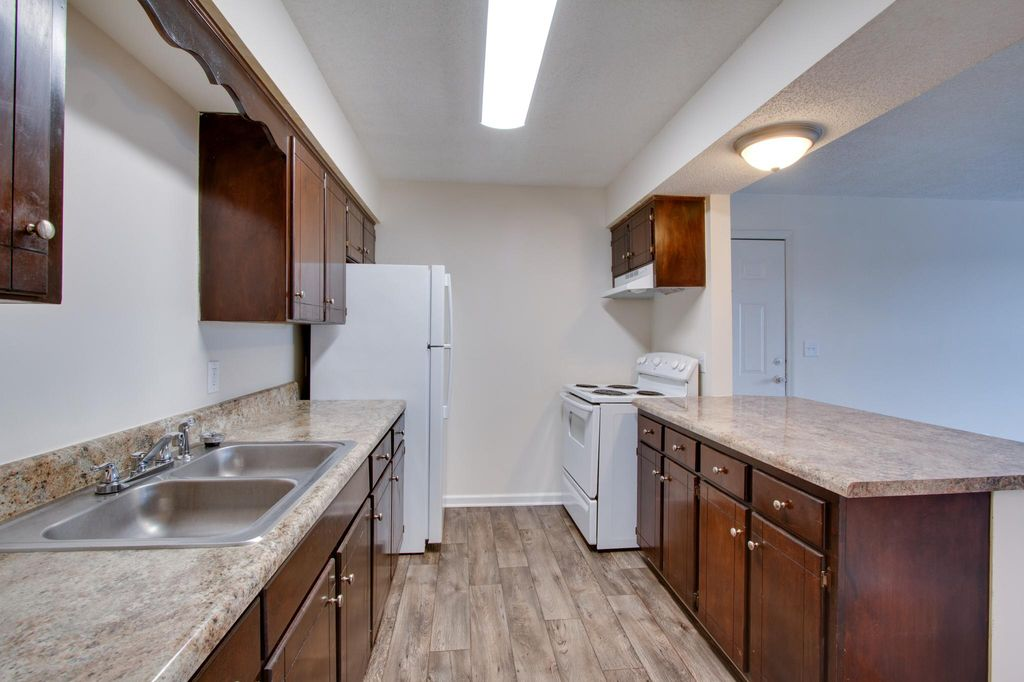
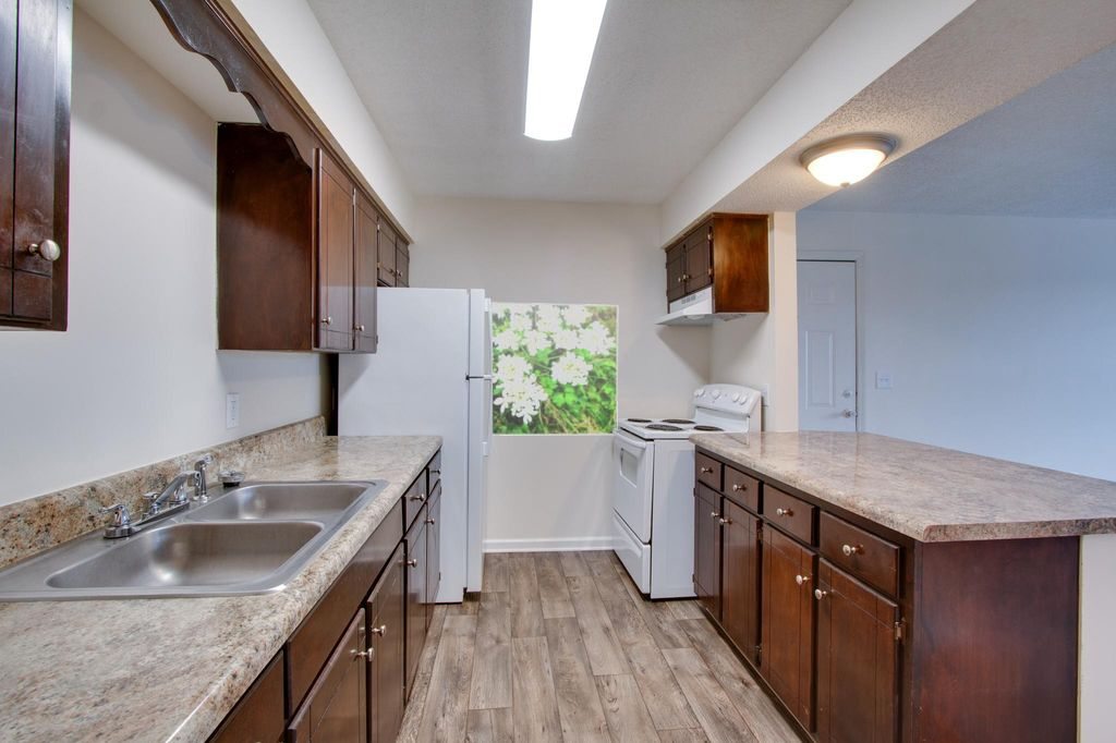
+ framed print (553, 369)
